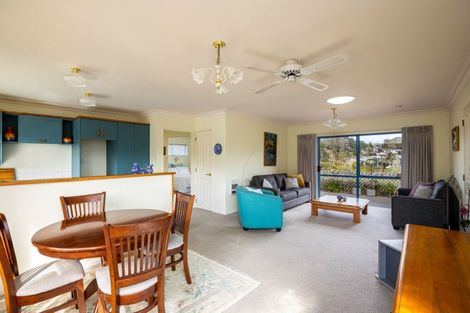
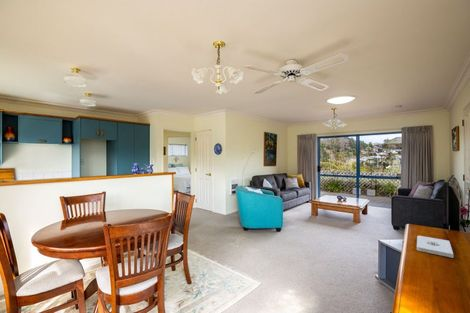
+ notepad (433, 245)
